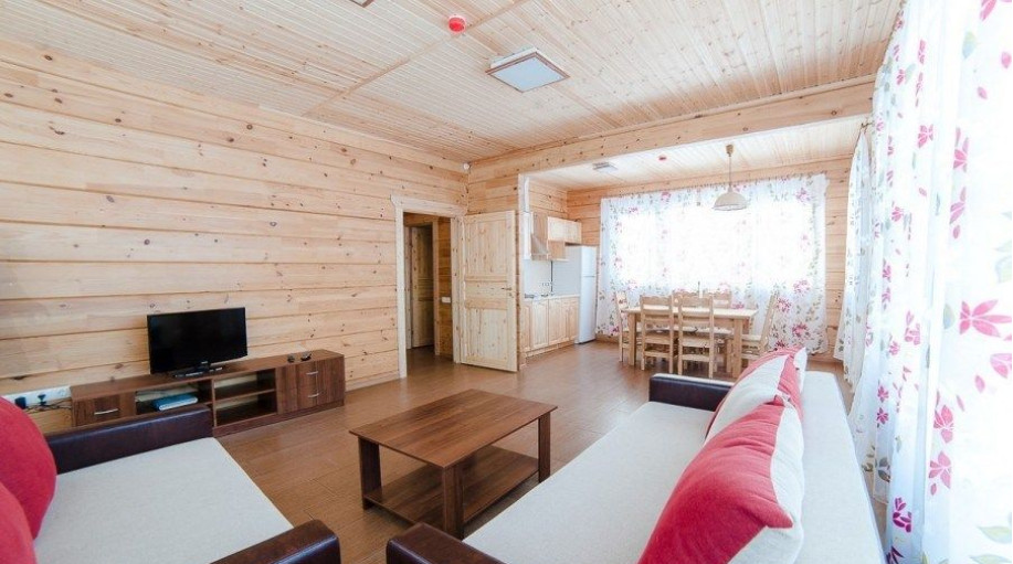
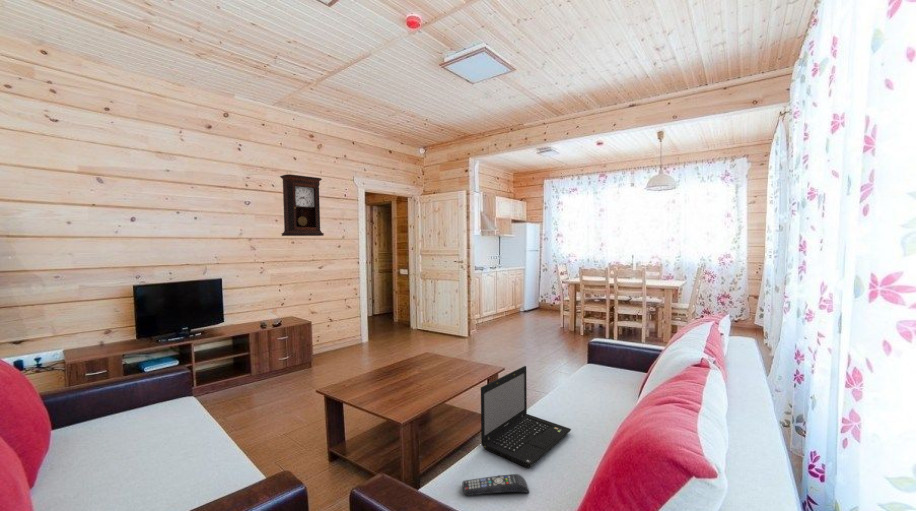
+ laptop (526, 411)
+ remote control (495, 485)
+ pendulum clock (303, 206)
